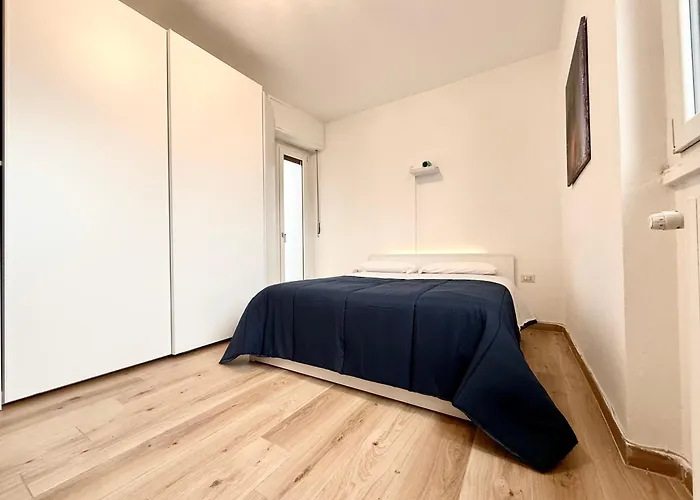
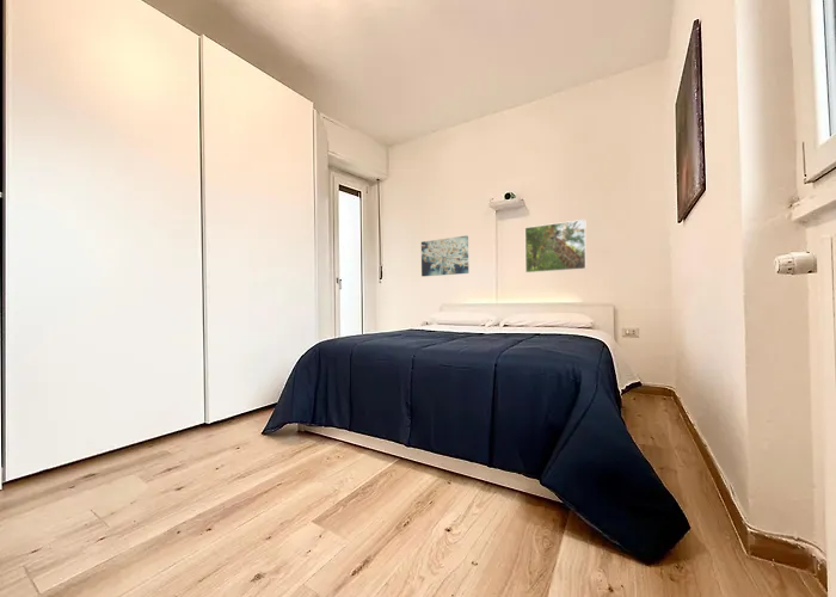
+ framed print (554, 247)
+ wall art (443, 257)
